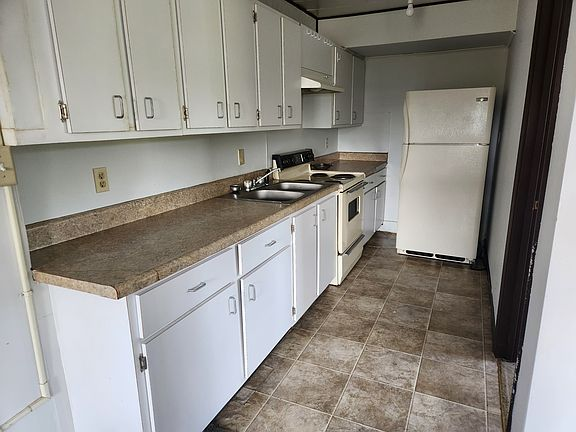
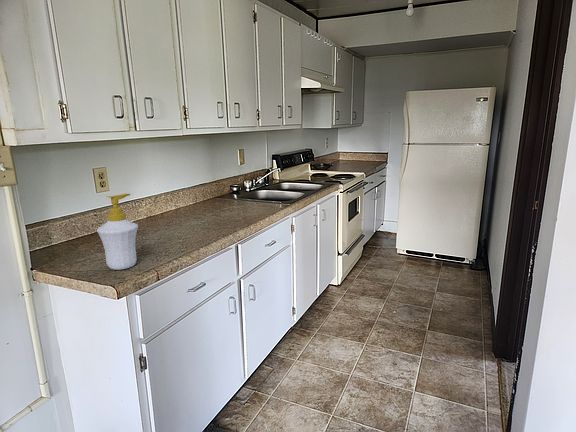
+ soap bottle (118, 231)
